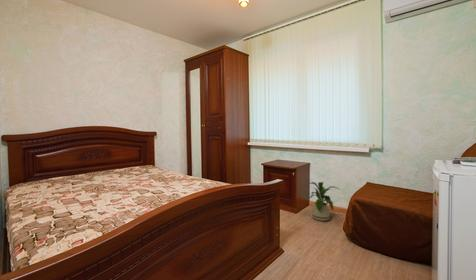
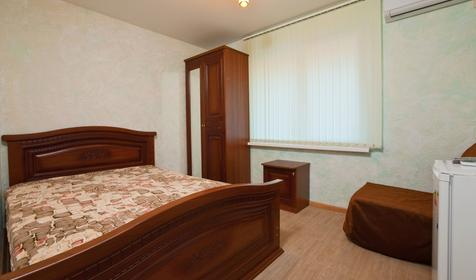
- house plant (323, 197)
